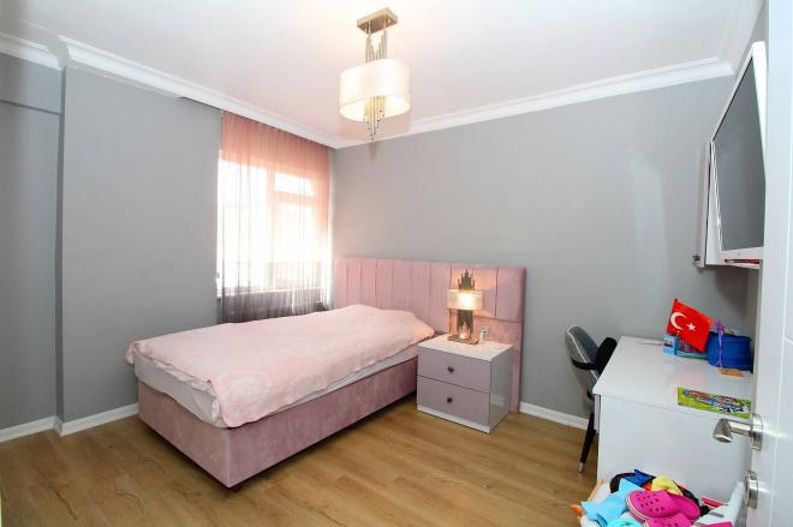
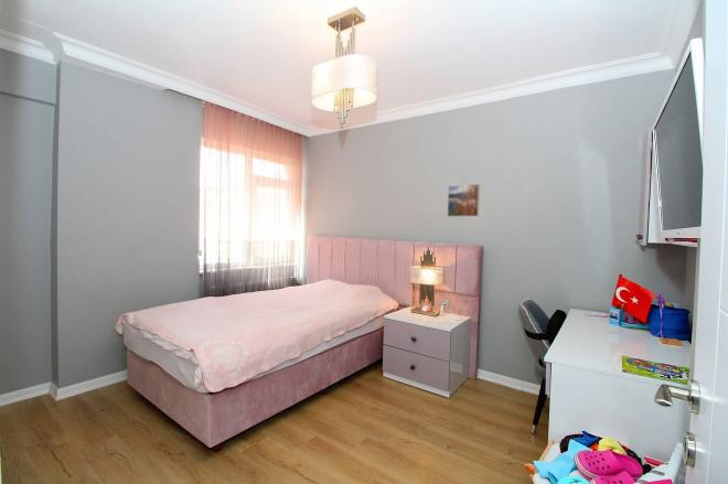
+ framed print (463, 201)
